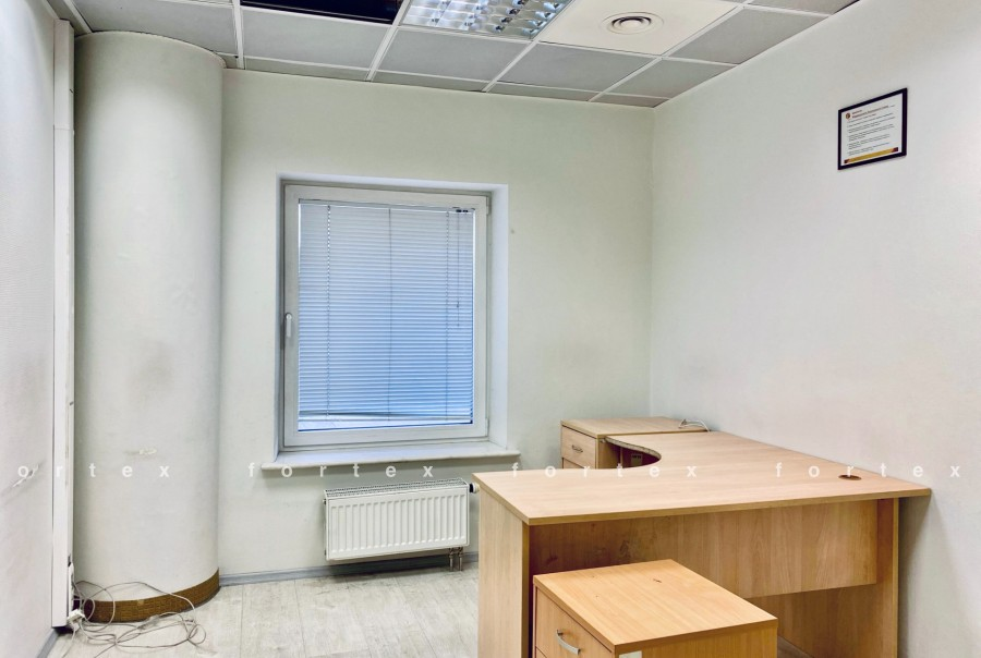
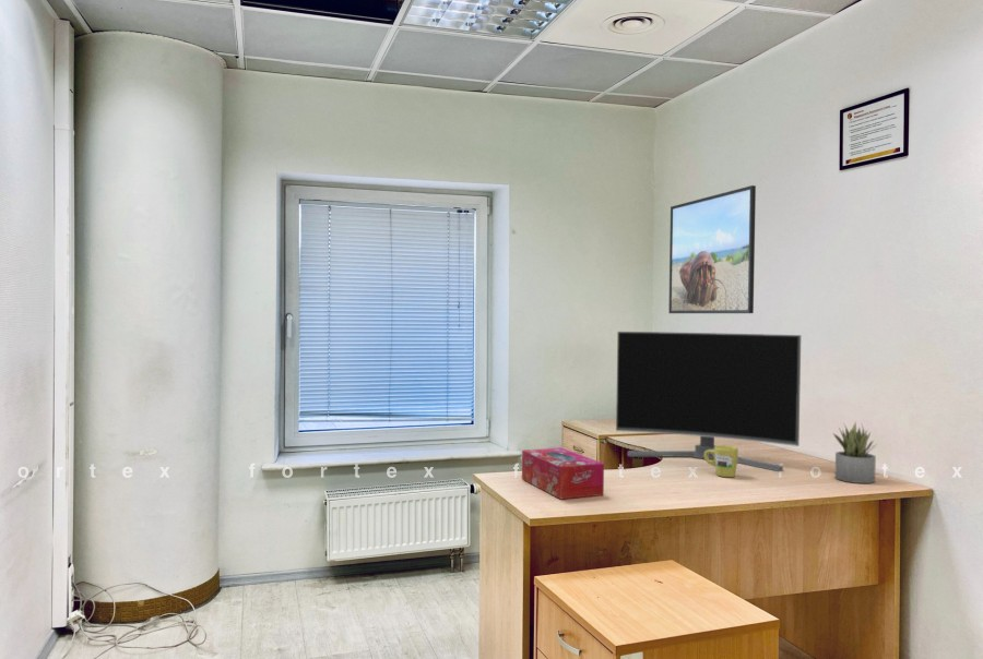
+ tissue box (560, 471)
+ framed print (708, 255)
+ mug (720, 460)
+ computer monitor (704, 396)
+ succulent plant (855, 451)
